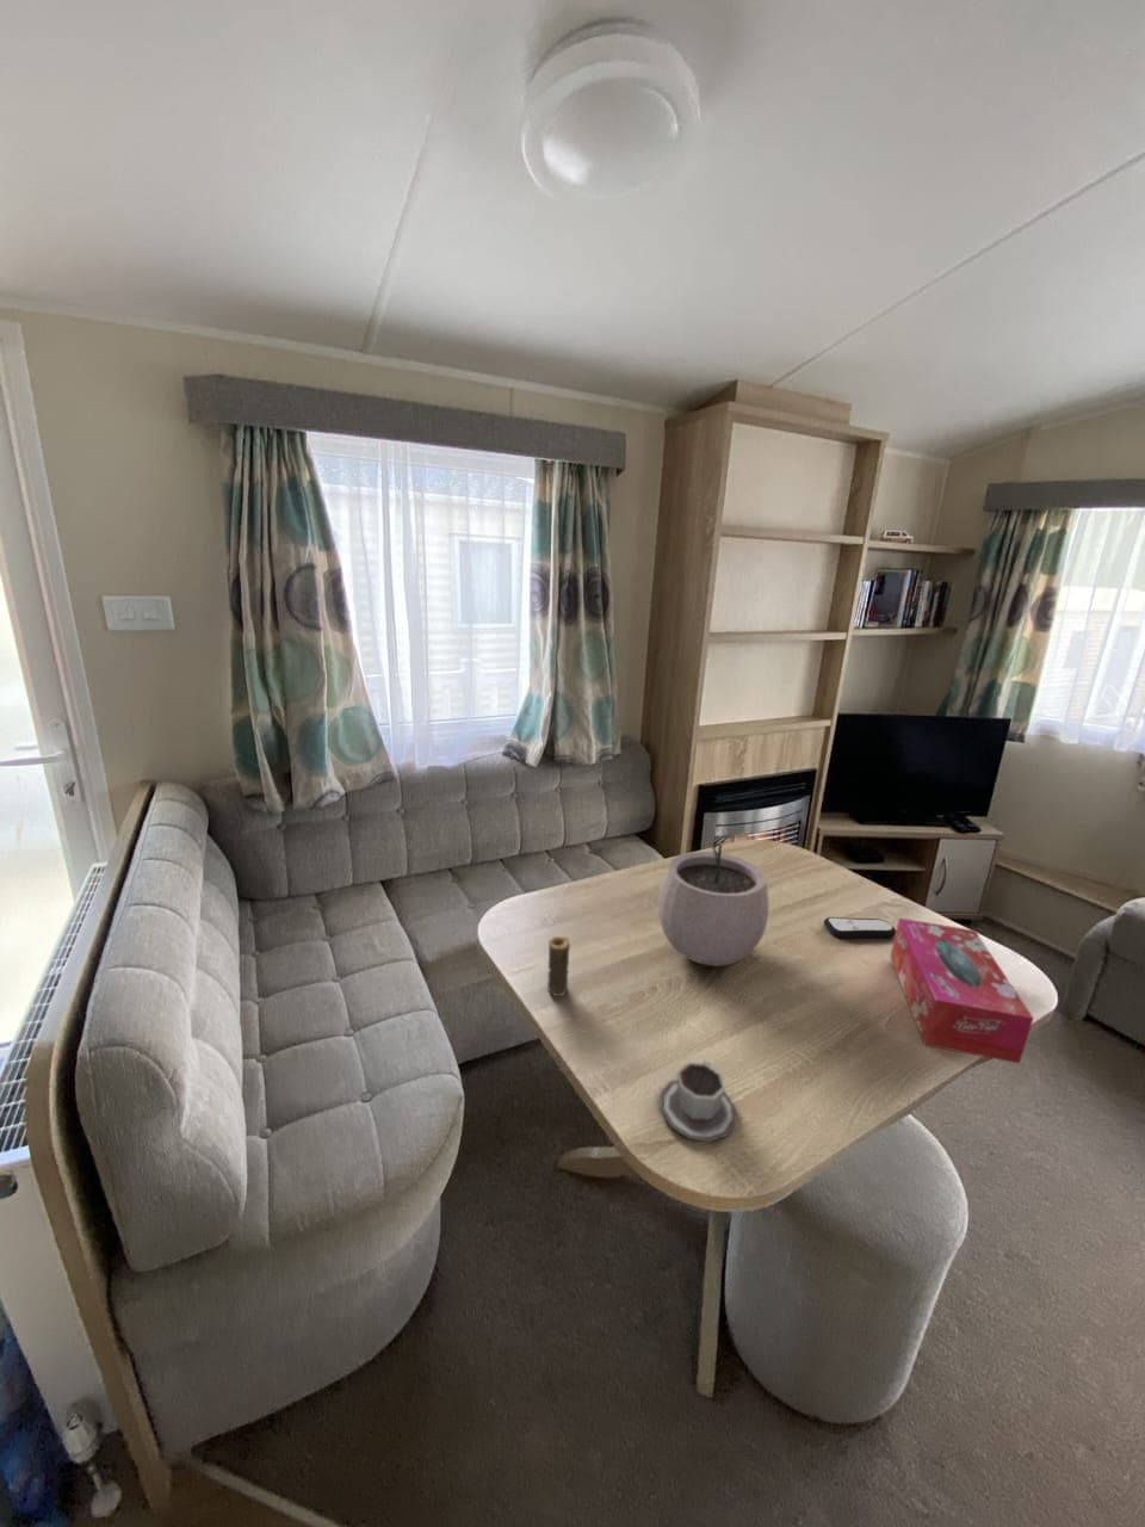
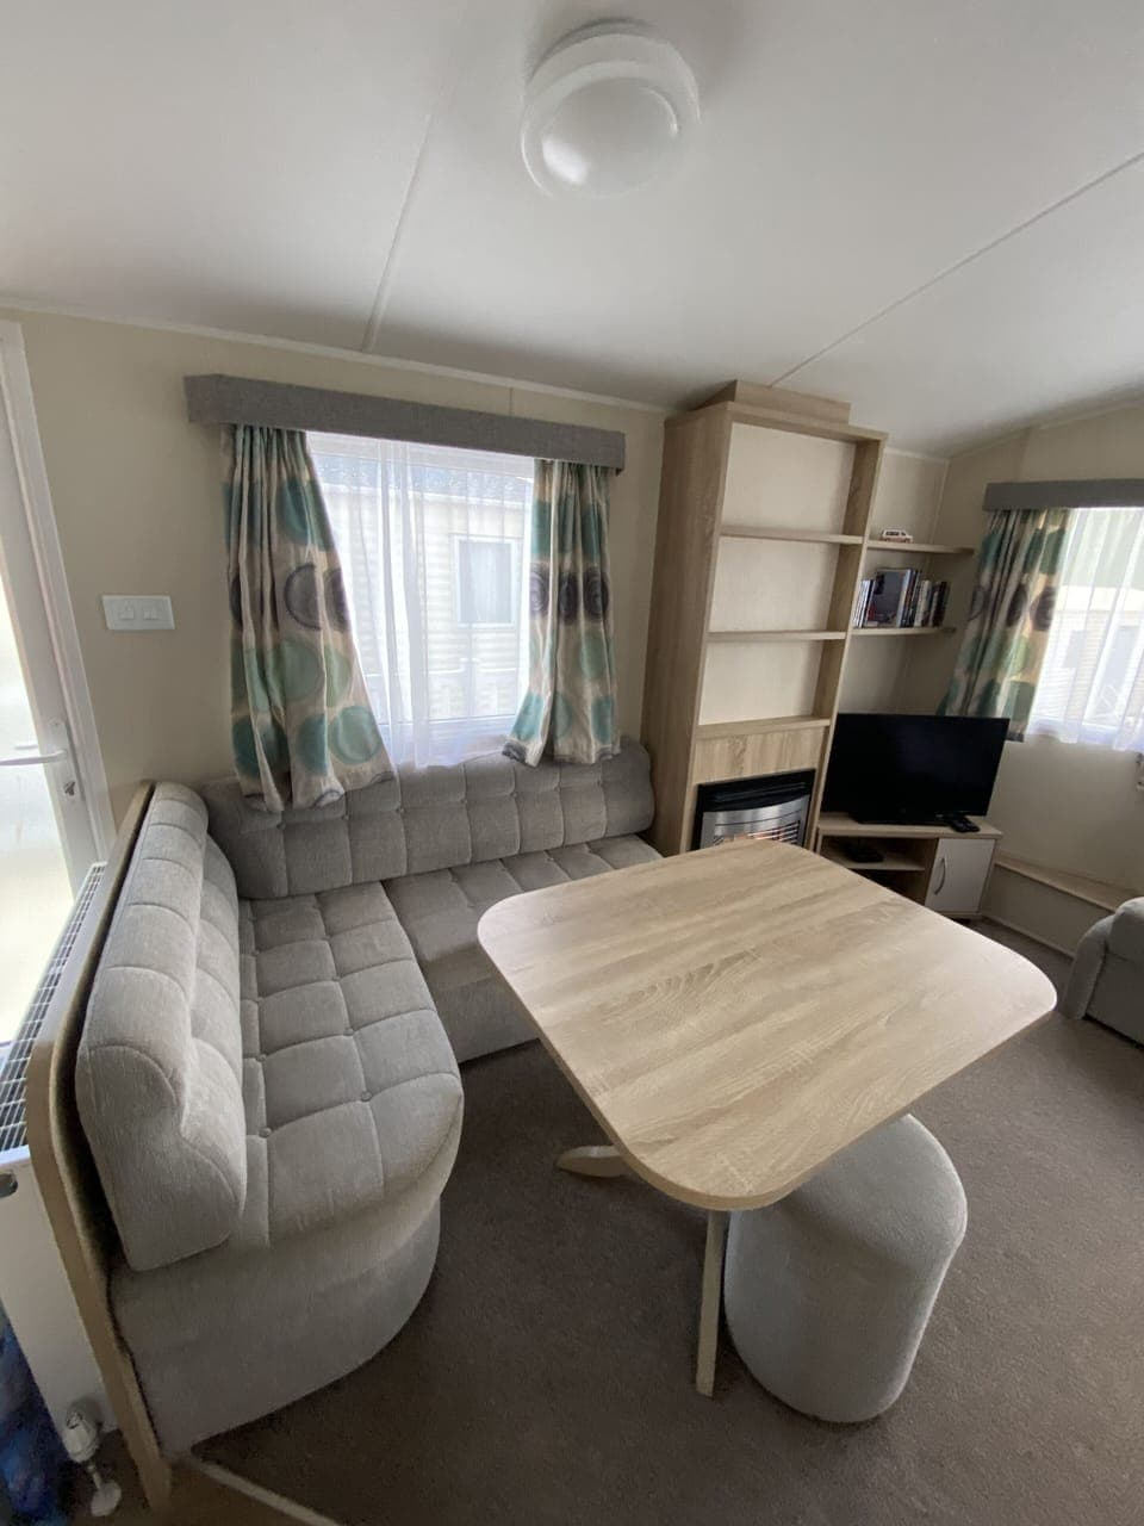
- remote control (860, 927)
- candle (558, 965)
- tissue box (951, 984)
- plant pot (713, 895)
- cup (699, 1095)
